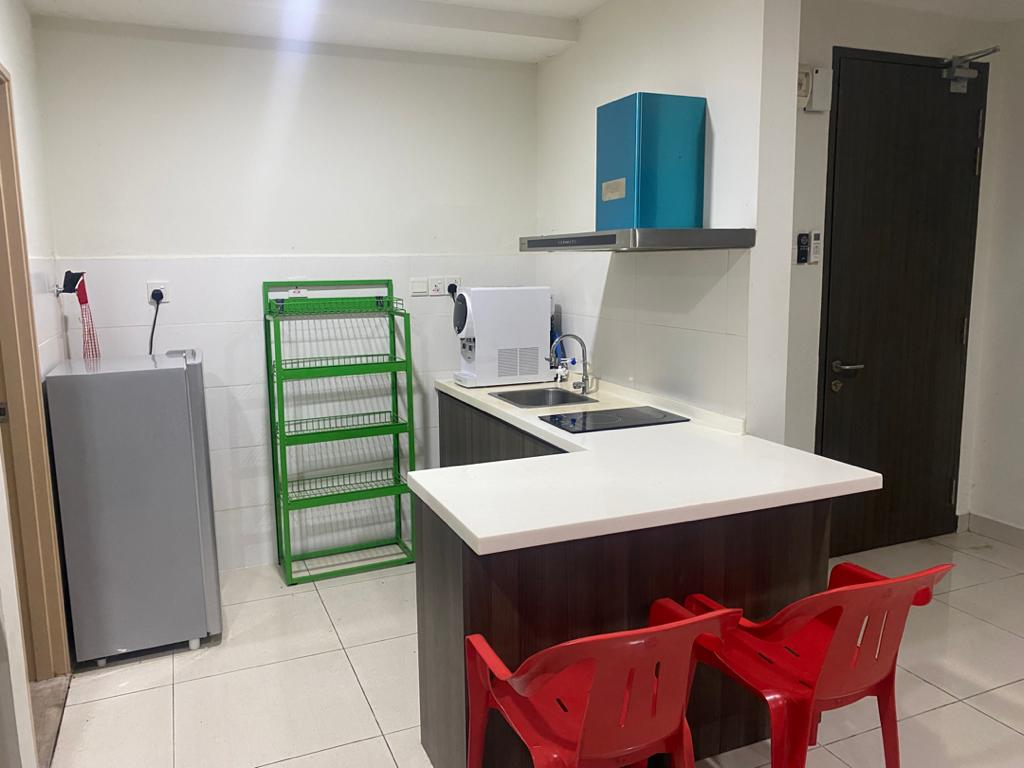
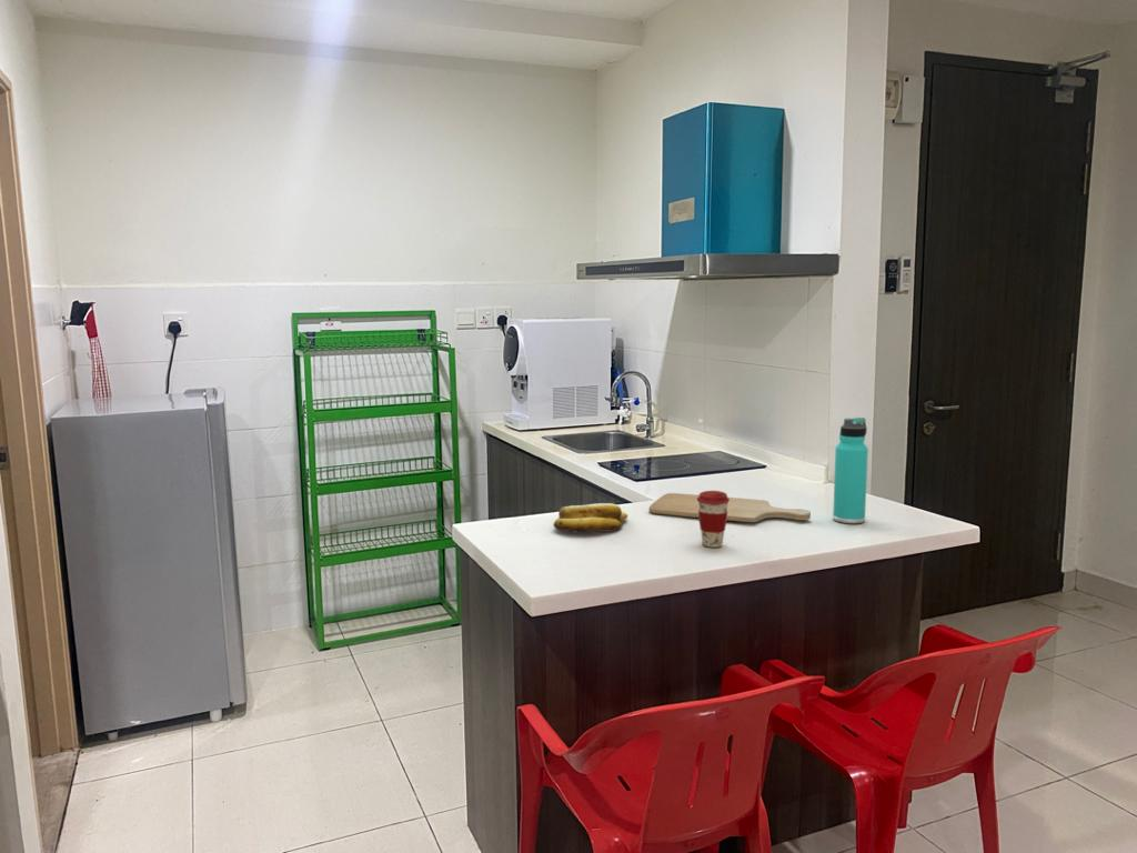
+ coffee cup (712, 519)
+ thermos bottle (851, 469)
+ banana (590, 512)
+ chopping board (731, 508)
